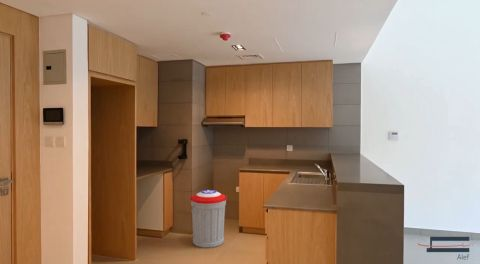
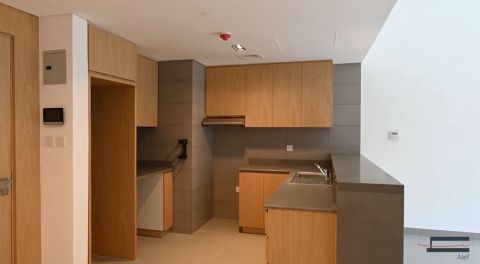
- trash can (208, 216)
